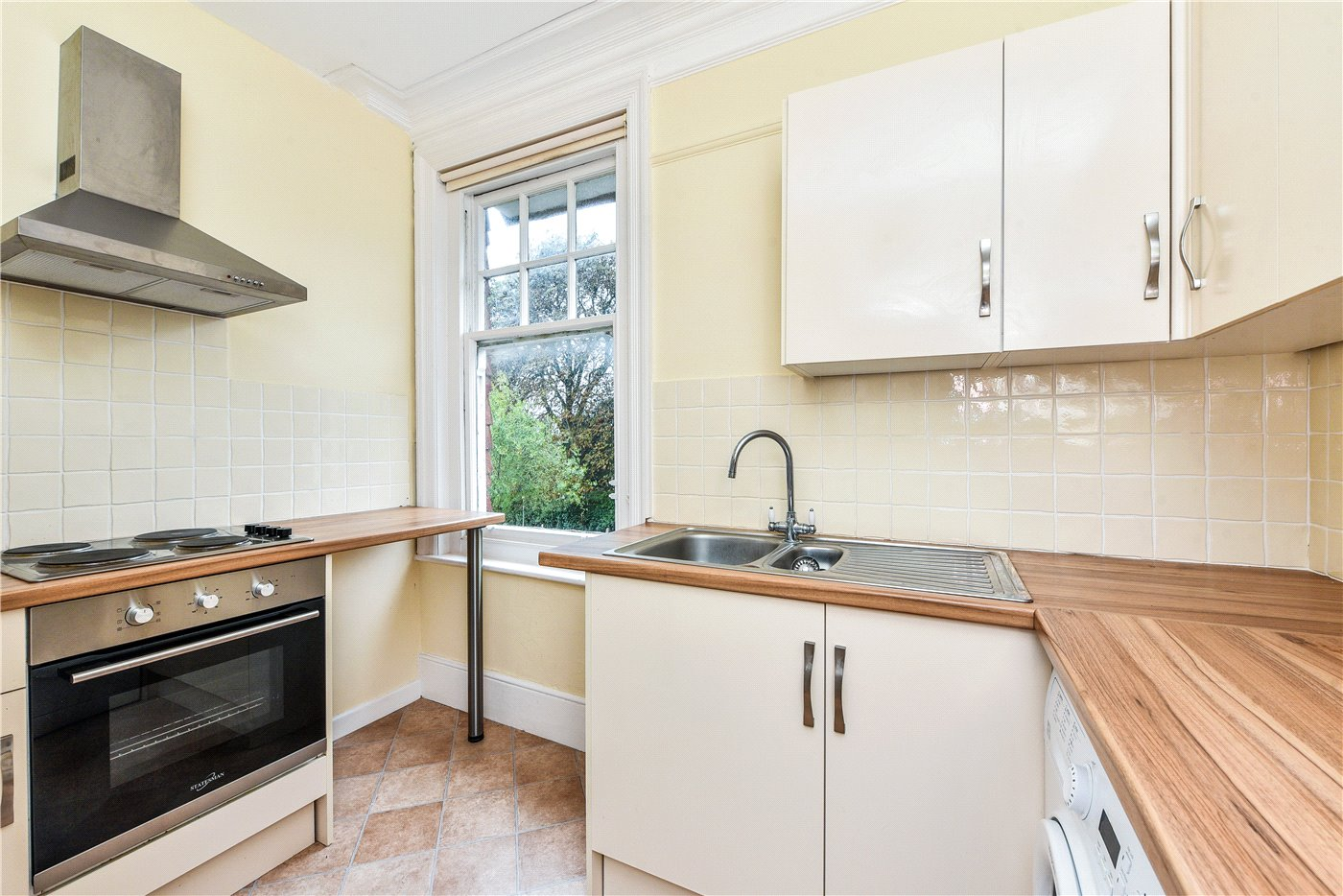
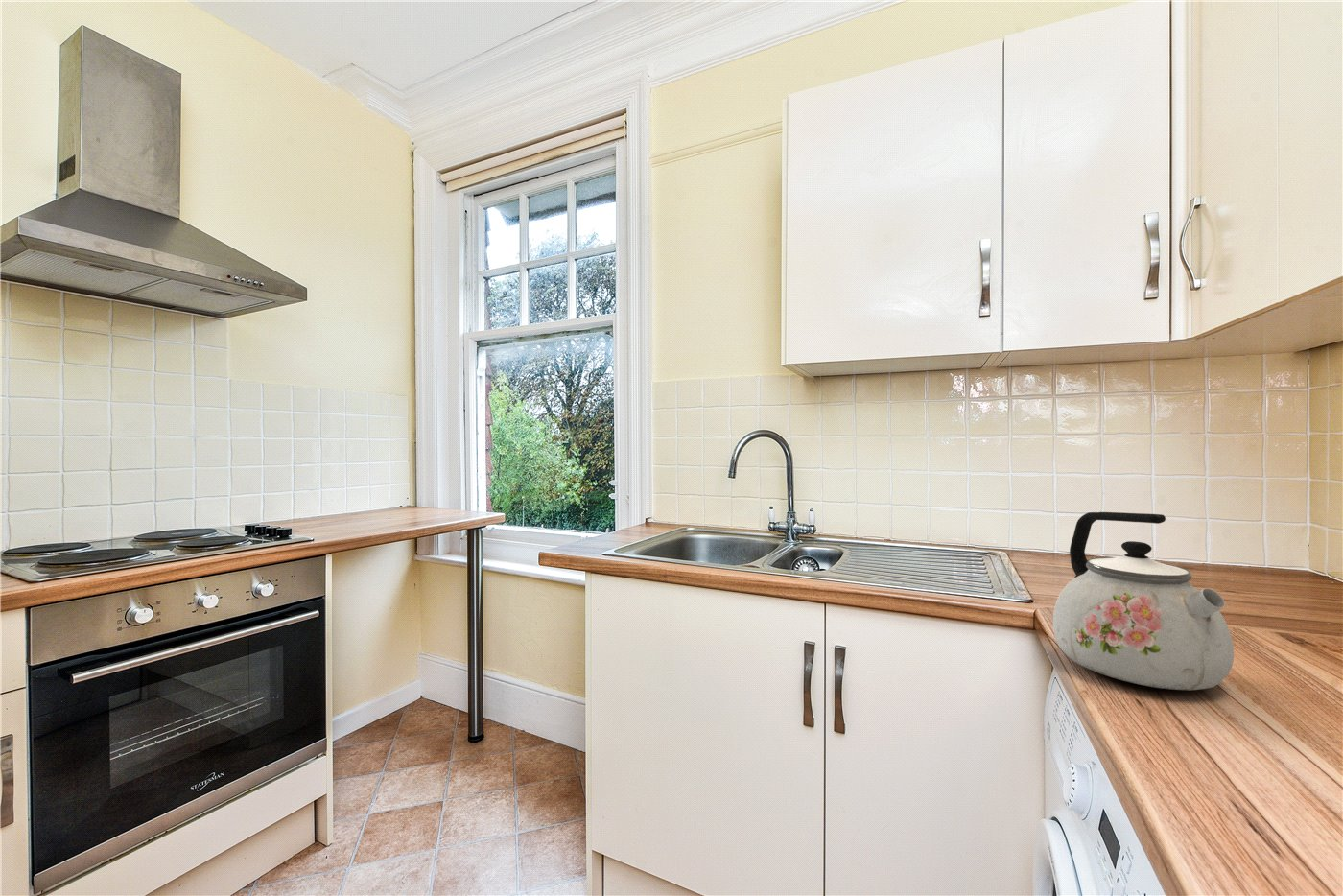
+ kettle (1138, 592)
